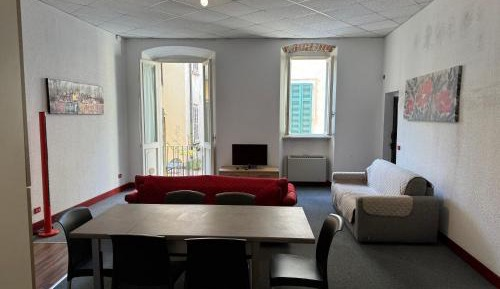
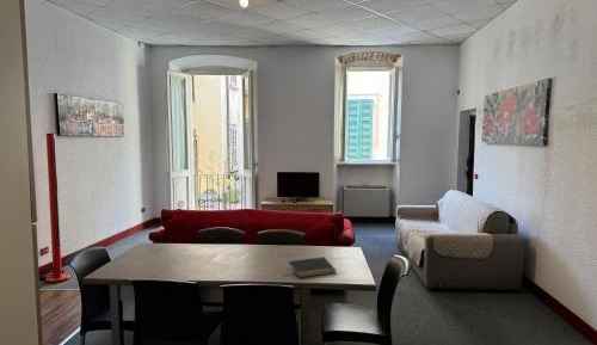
+ notepad (312, 266)
